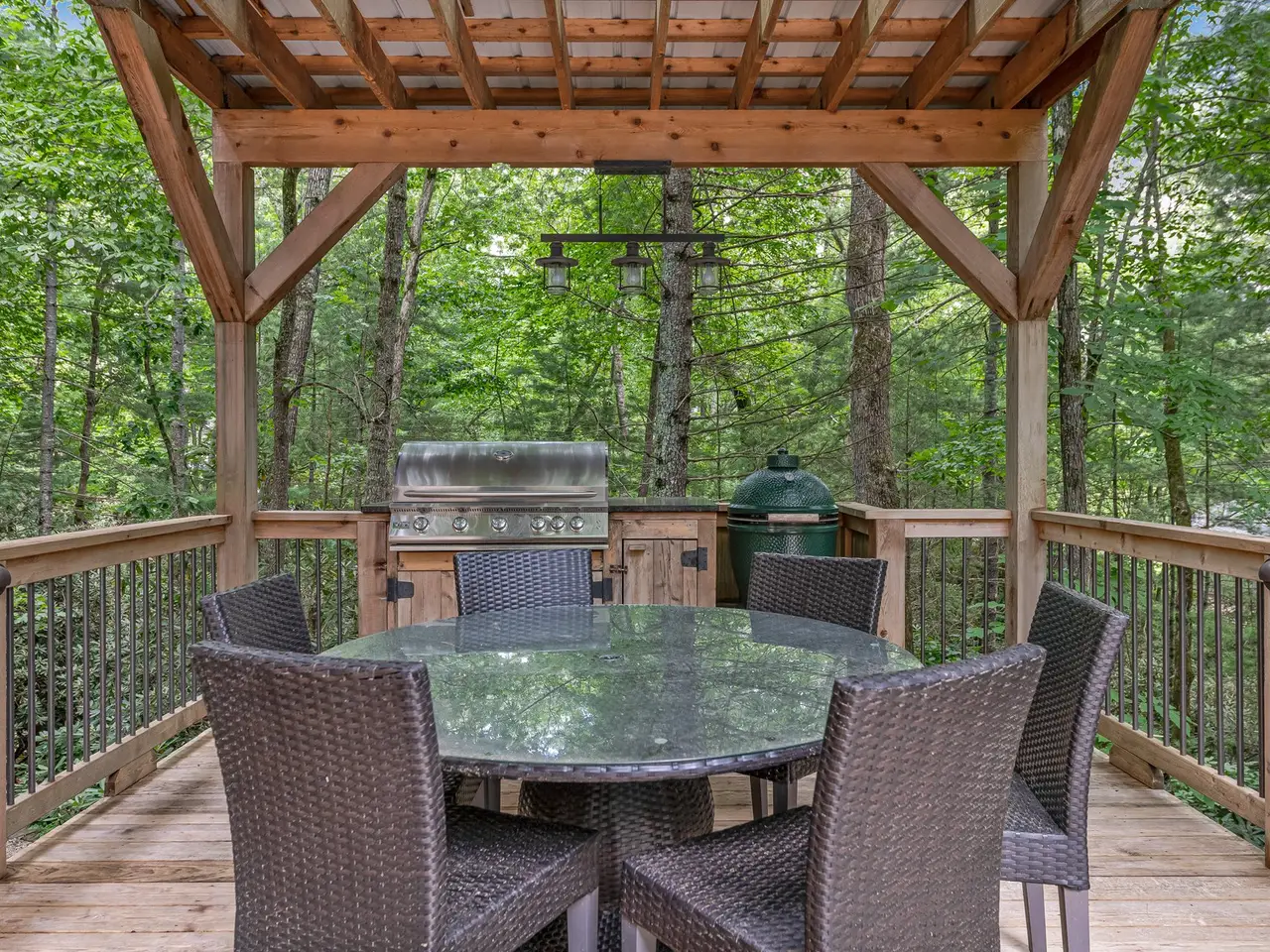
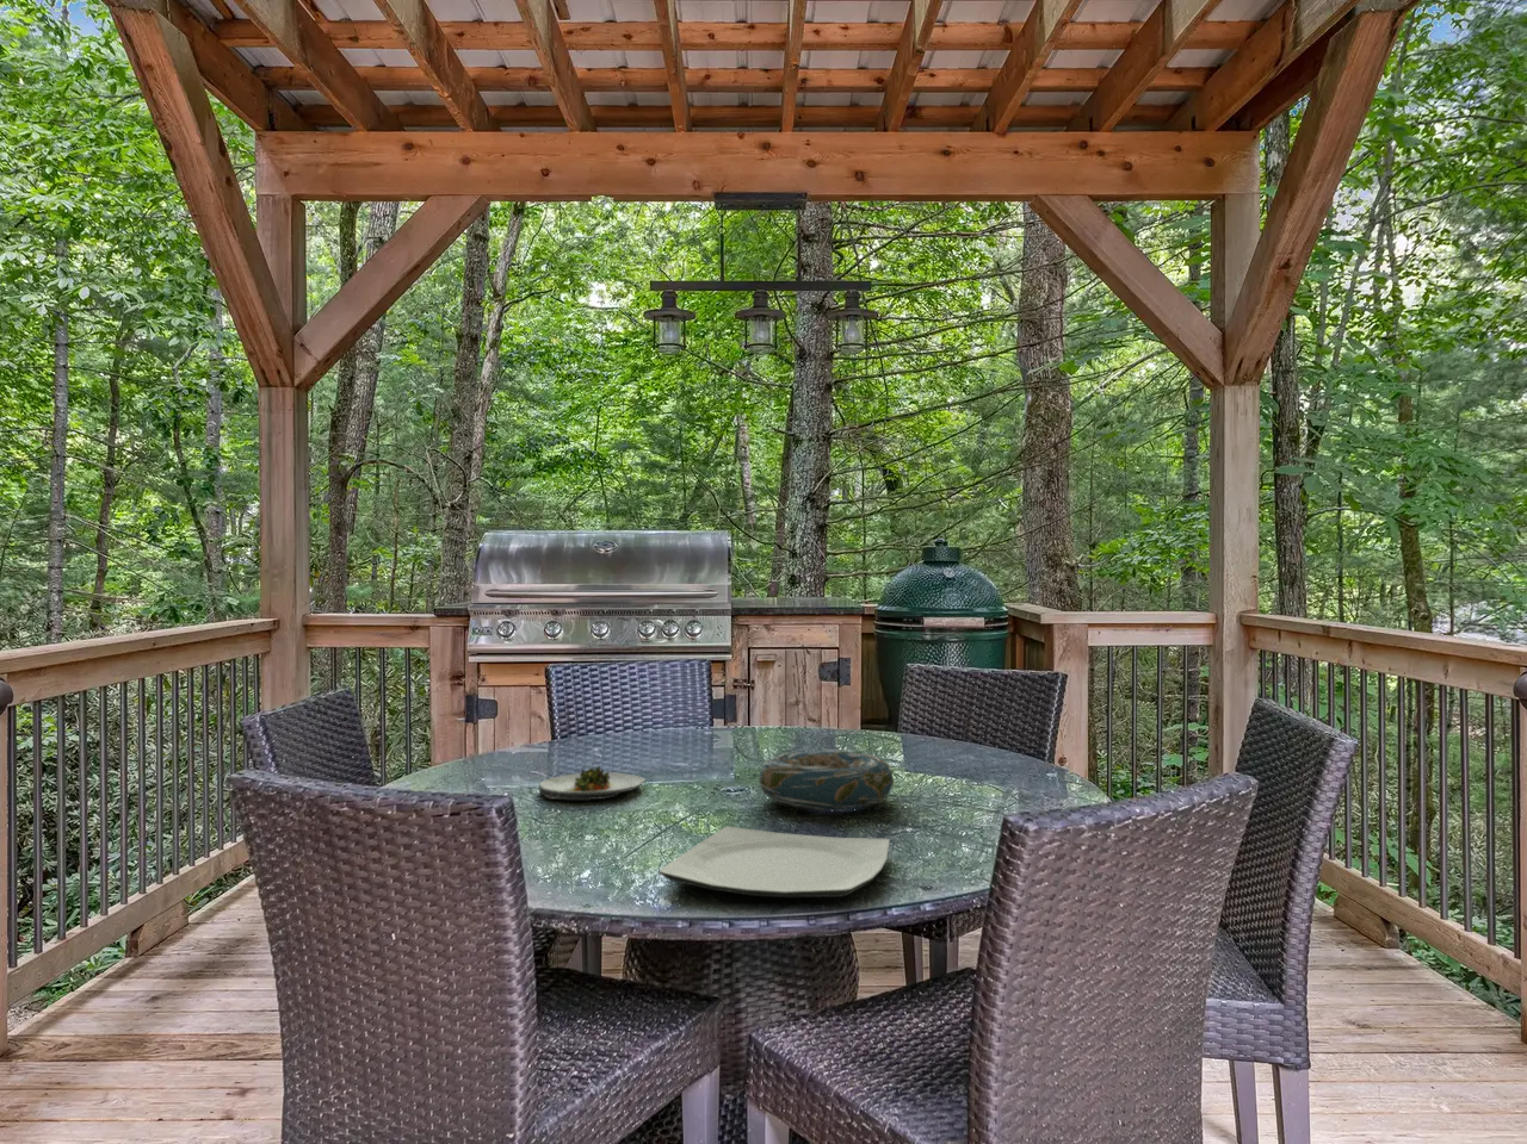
+ salad plate (590, 779)
+ plate (780, 864)
+ decorative bowl (826, 779)
